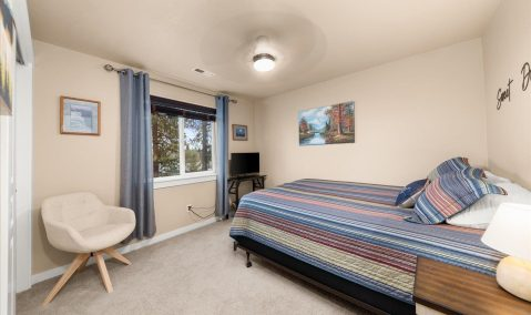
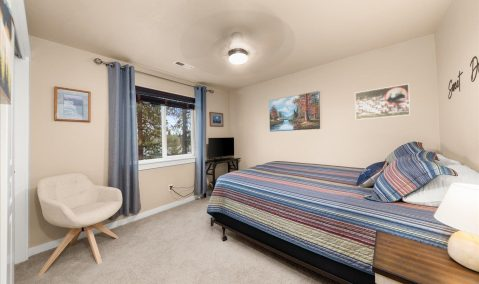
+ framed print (380, 103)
